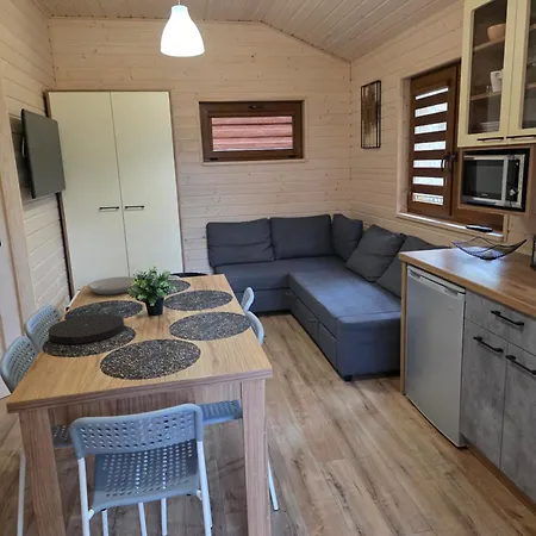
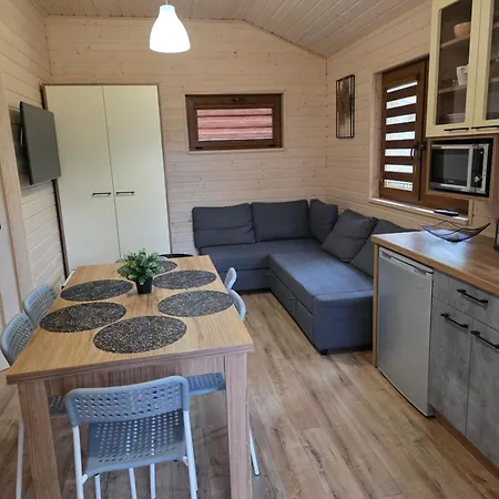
- plate (114, 286)
- plate (87, 328)
